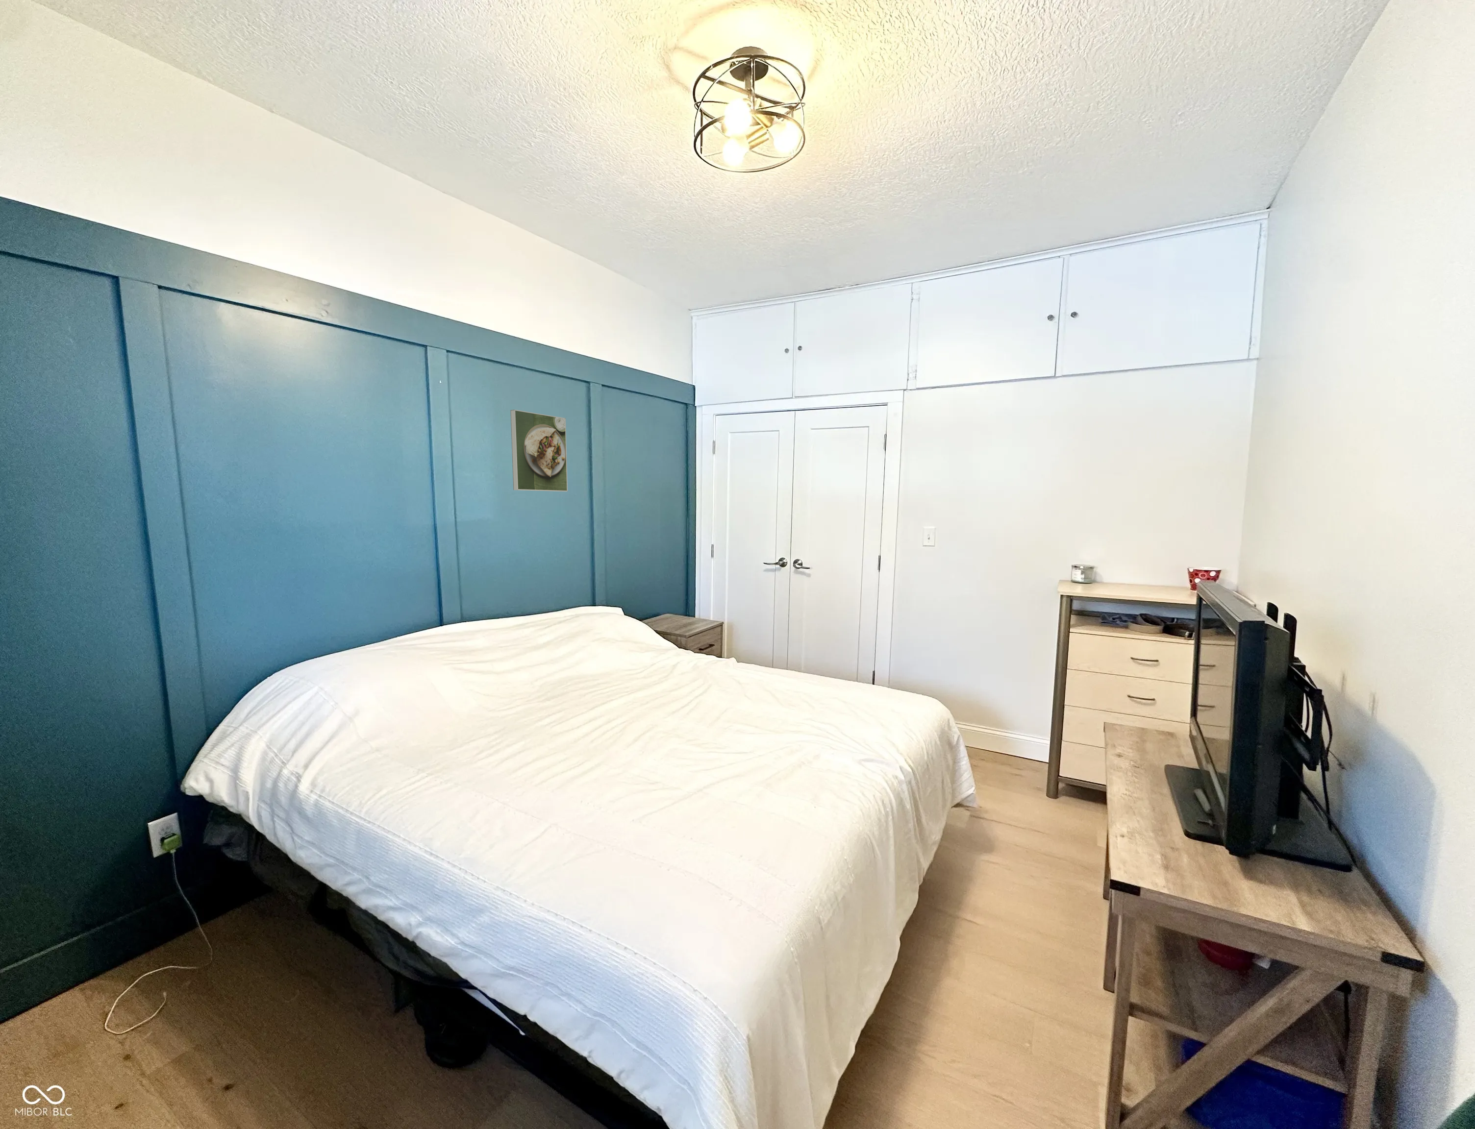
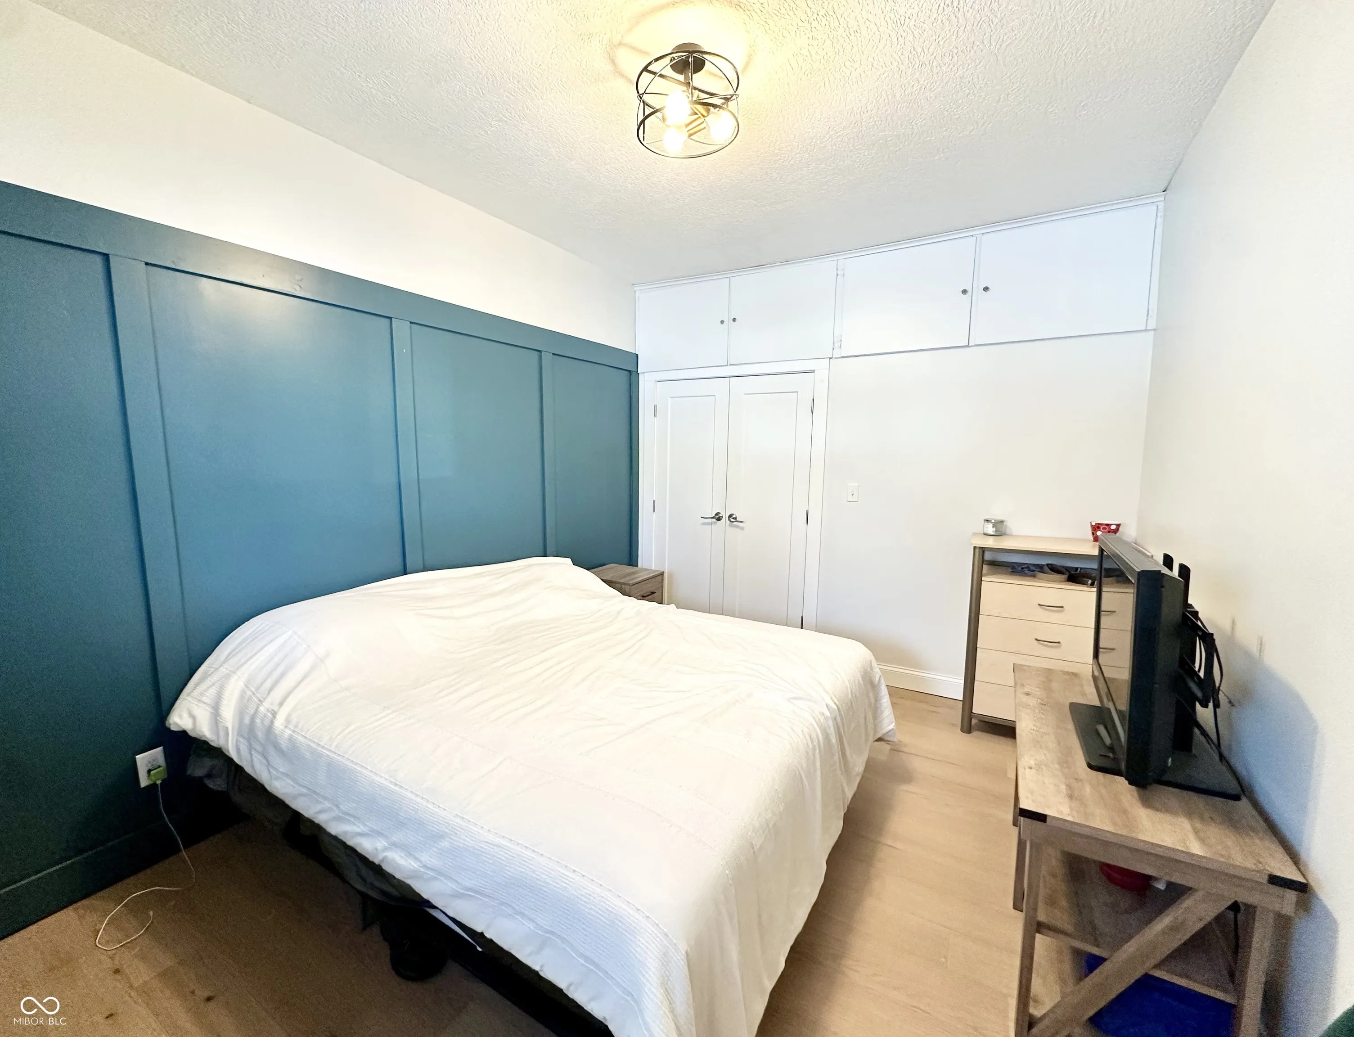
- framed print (540, 453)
